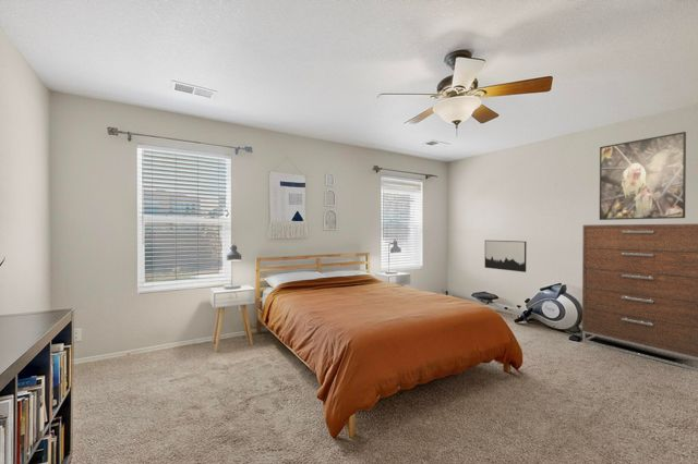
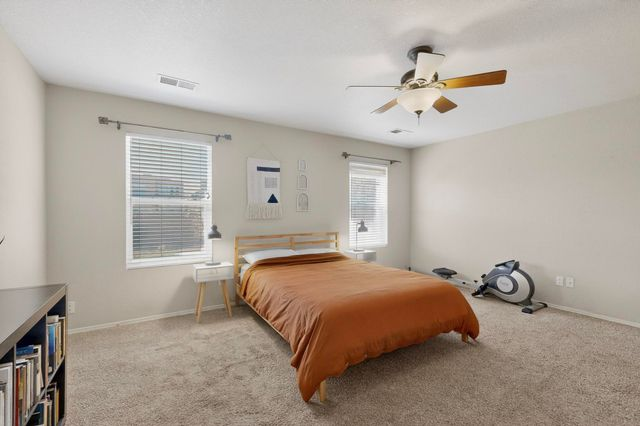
- dresser (646, 288)
- wall art (504, 255)
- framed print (638, 179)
